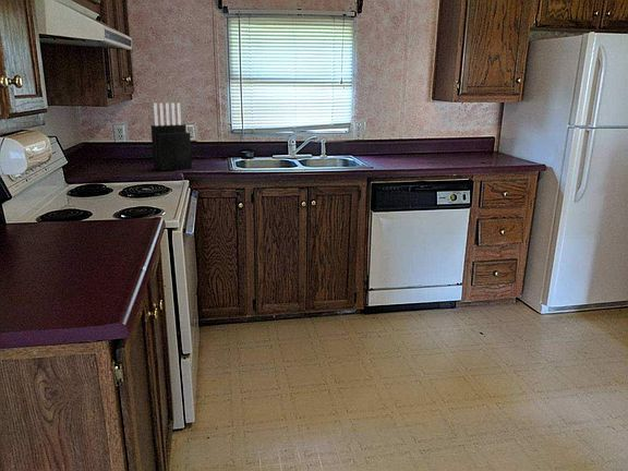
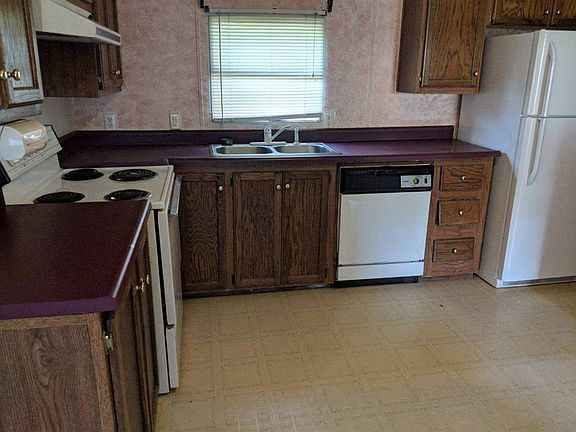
- knife block (171, 136)
